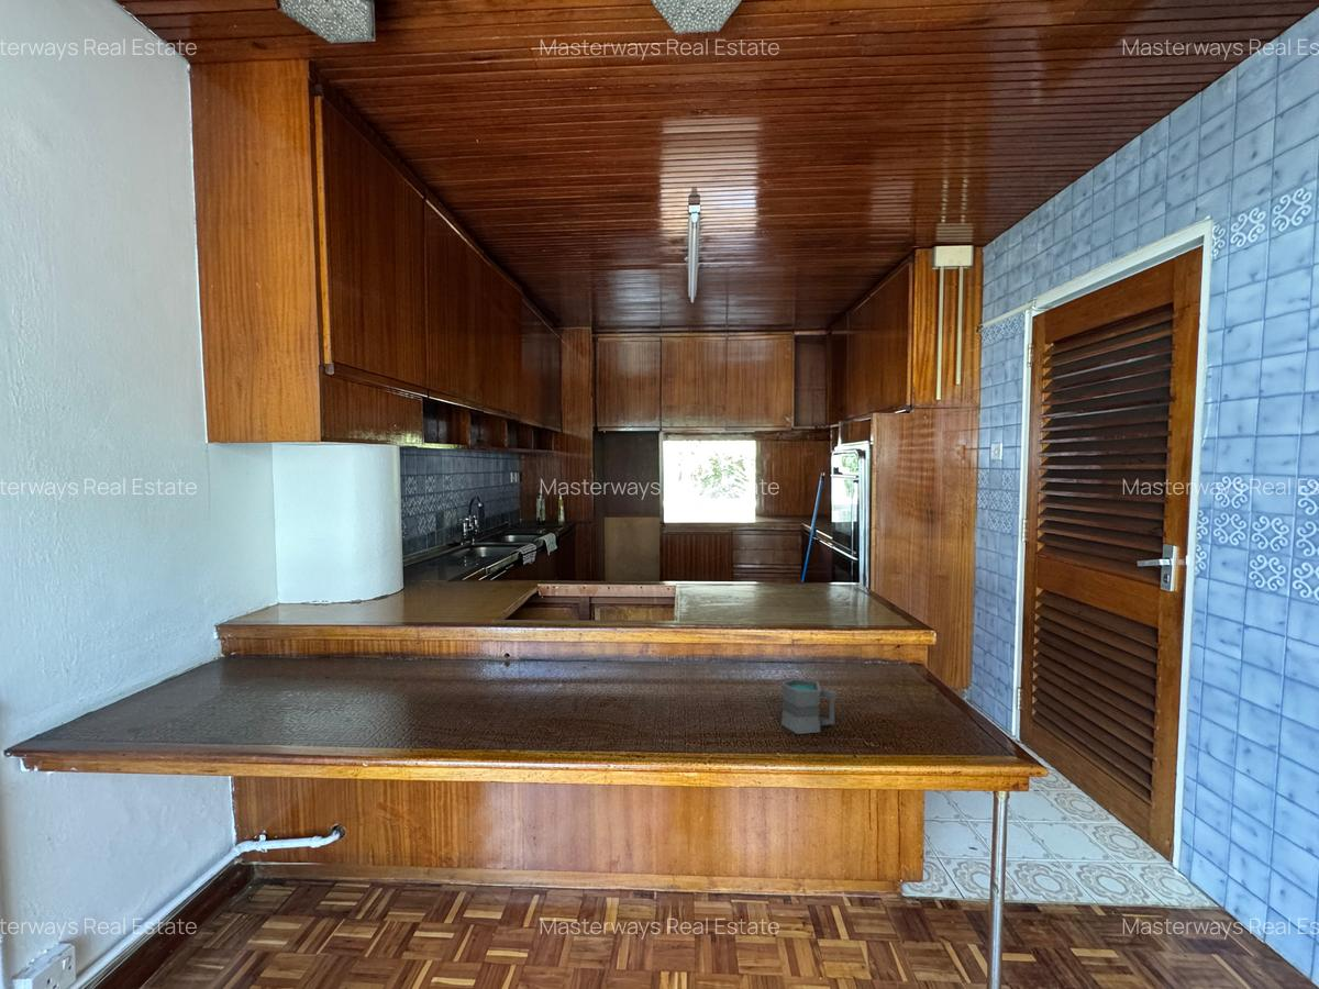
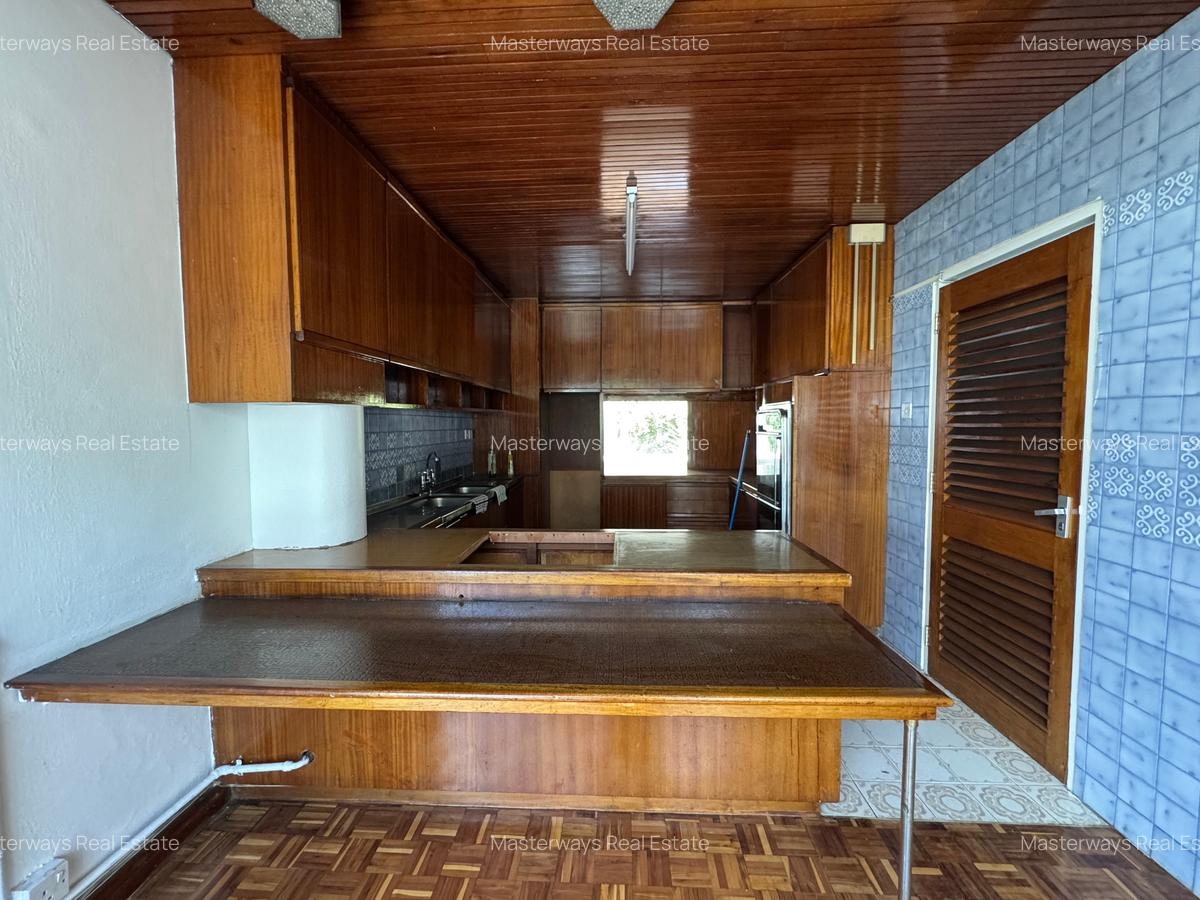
- mug (807, 704)
